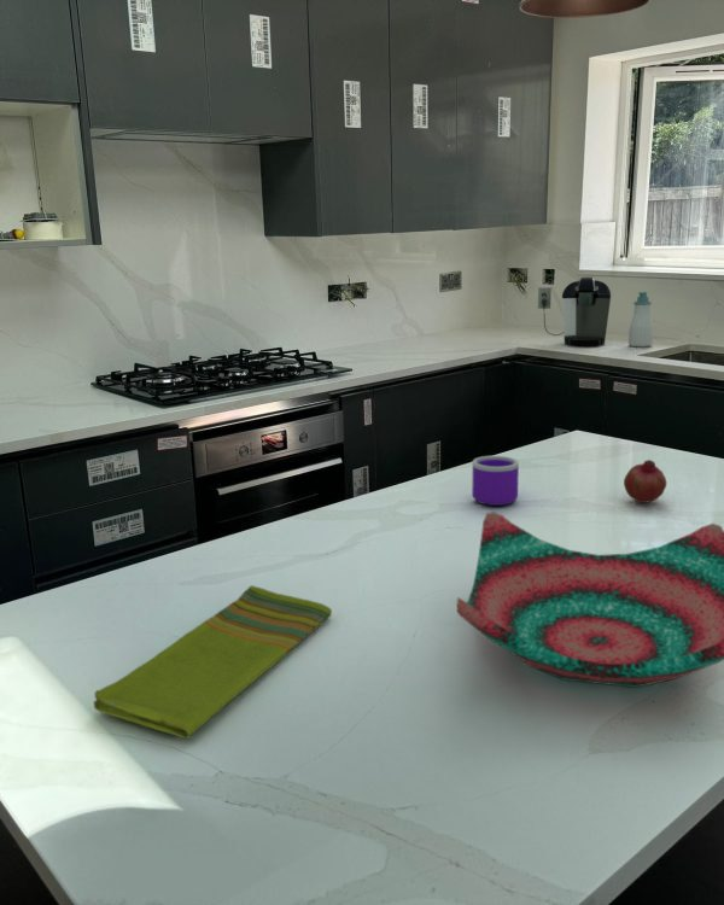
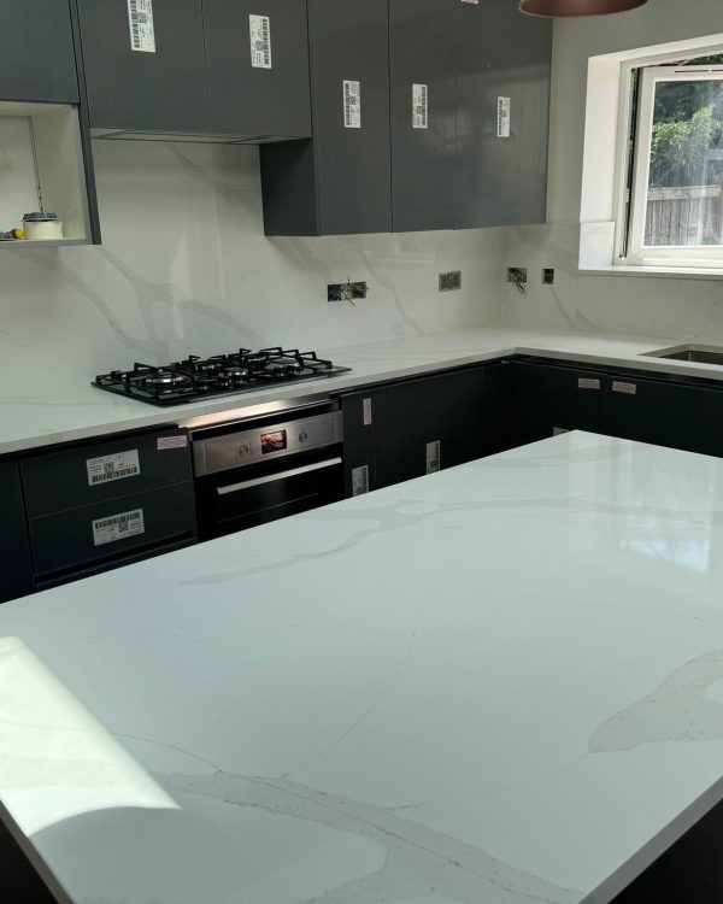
- coffee maker (572, 310)
- dish towel (223, 650)
- decorative bowl (600, 606)
- mug (497, 479)
- soap bottle (641, 319)
- fruit (644, 479)
